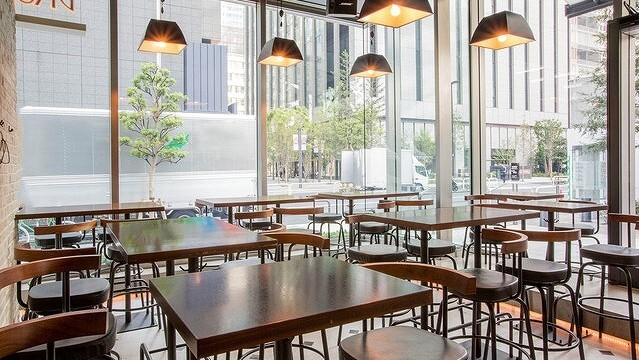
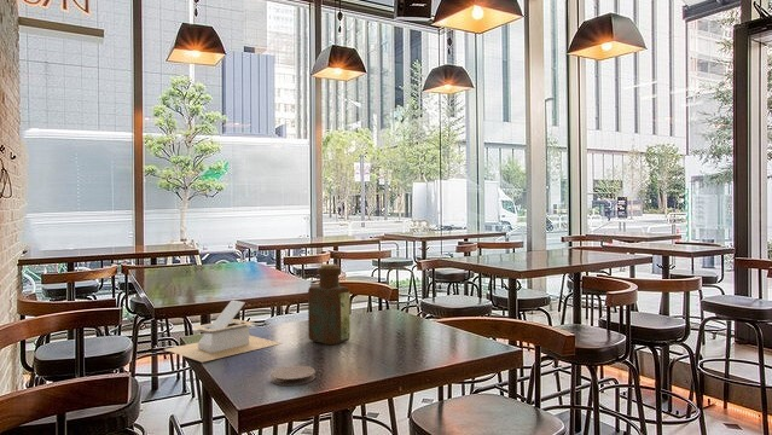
+ coaster (292, 375)
+ napkin holder (224, 325)
+ bottle (329, 302)
